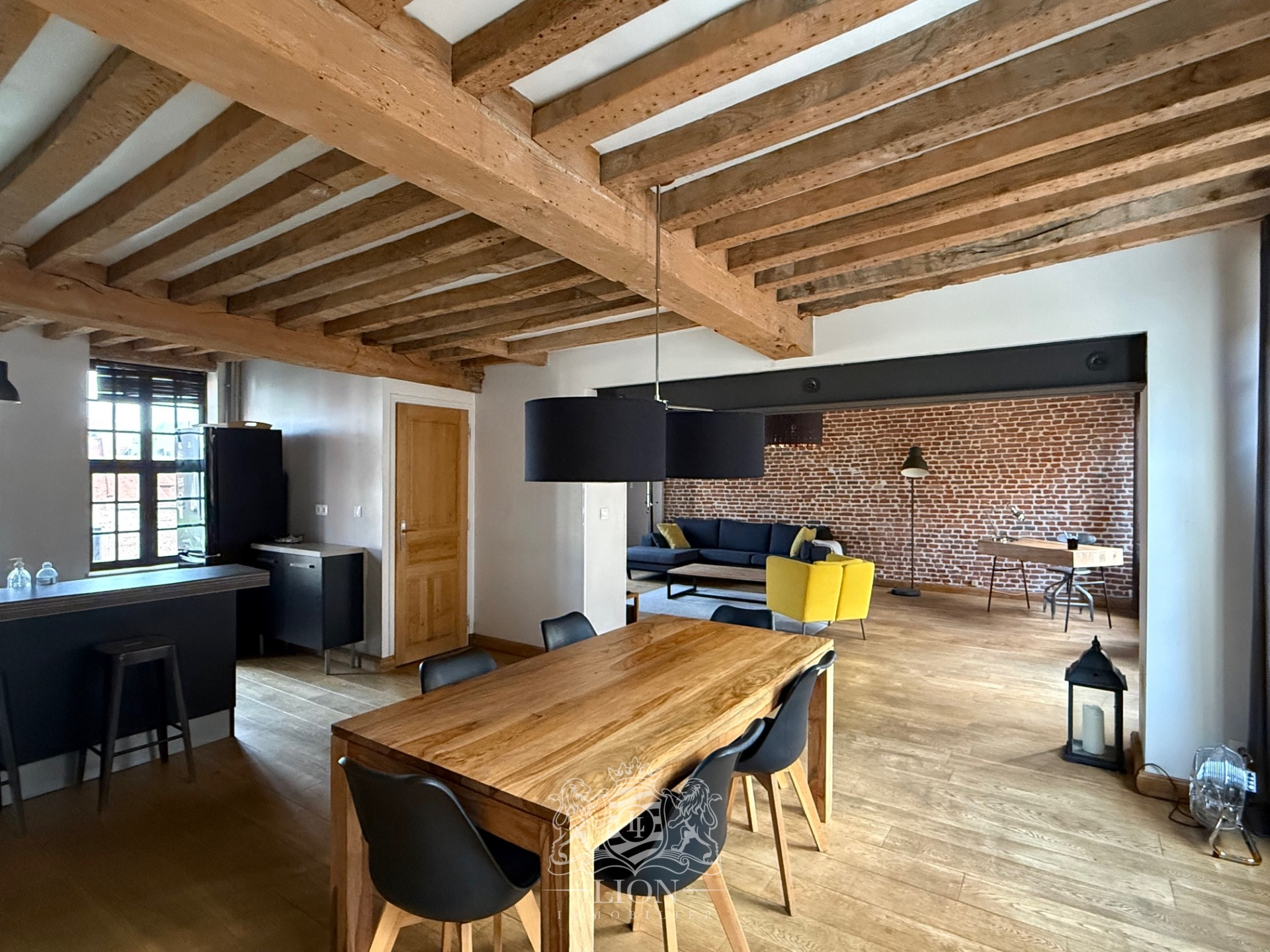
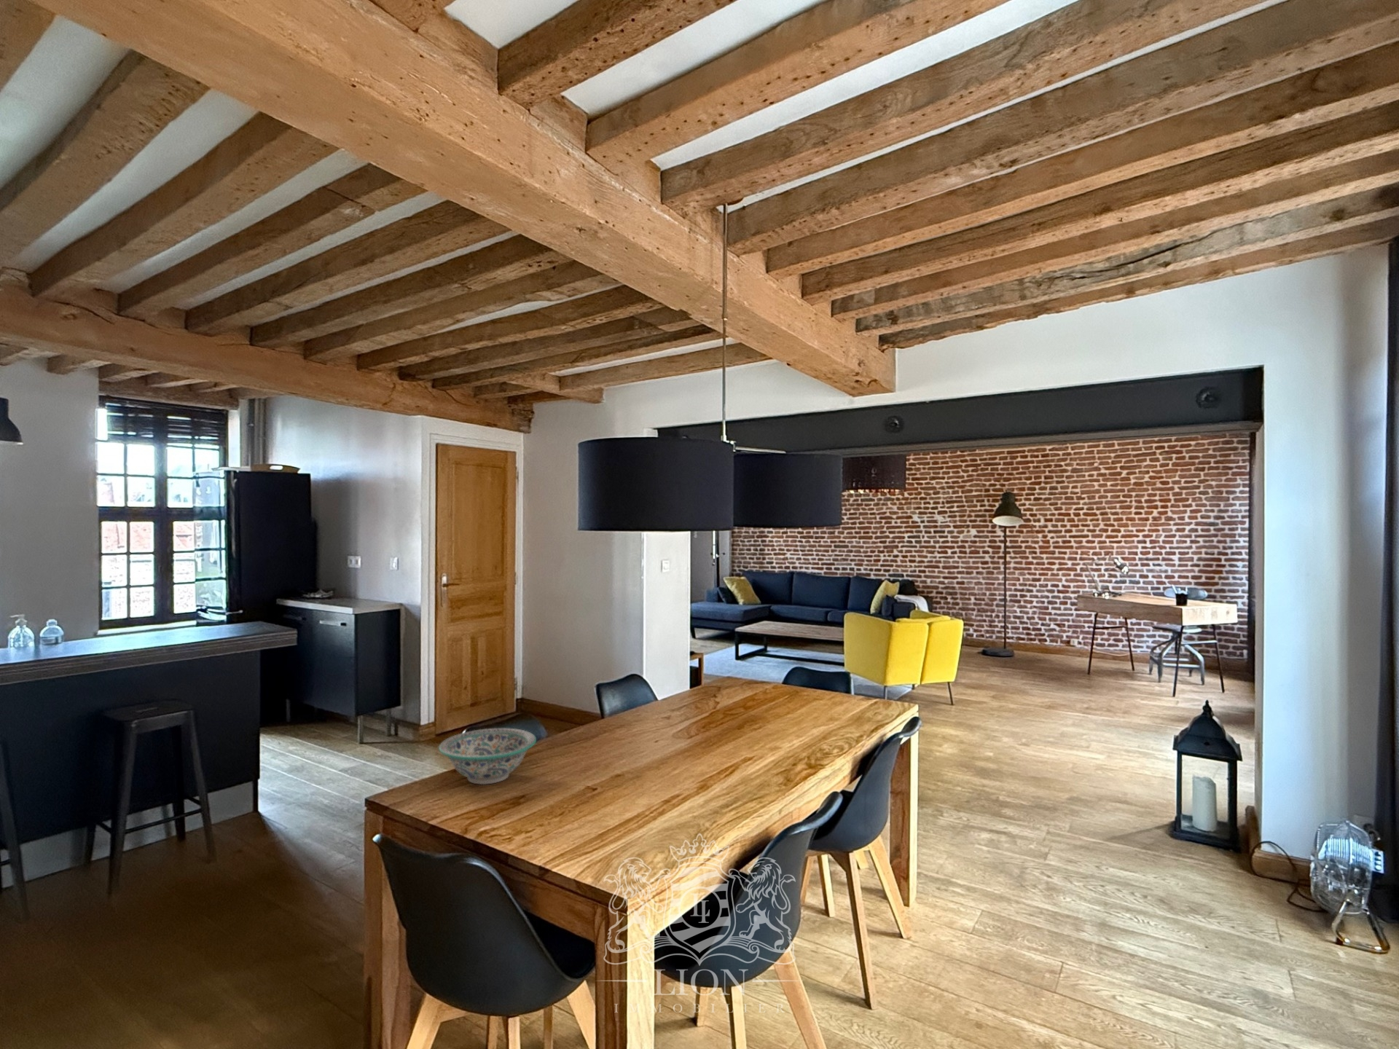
+ decorative bowl (488, 759)
